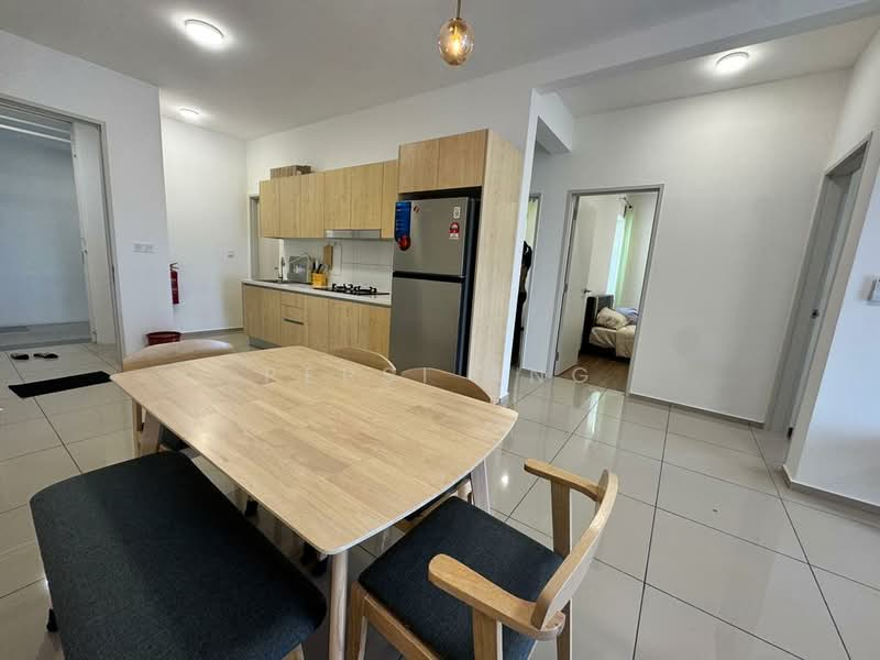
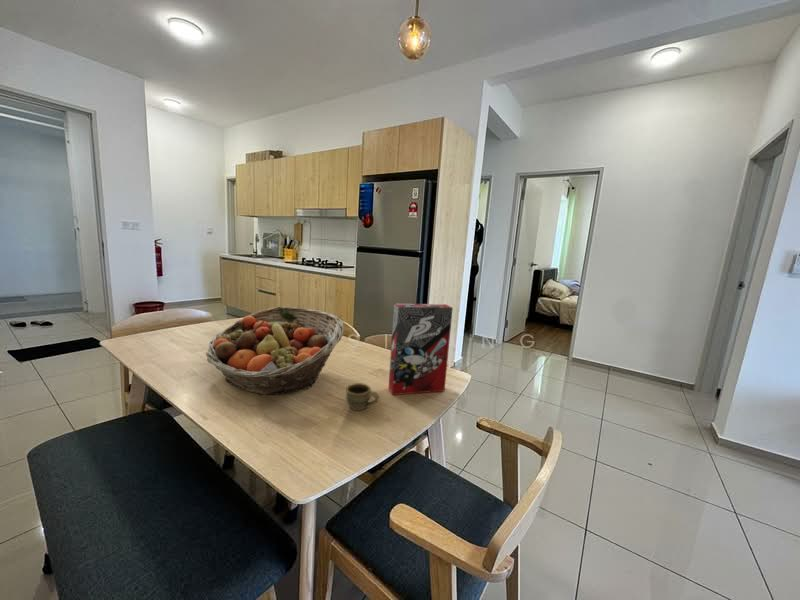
+ cup (362, 398)
+ fruit basket (277, 345)
+ cereal box (419, 348)
